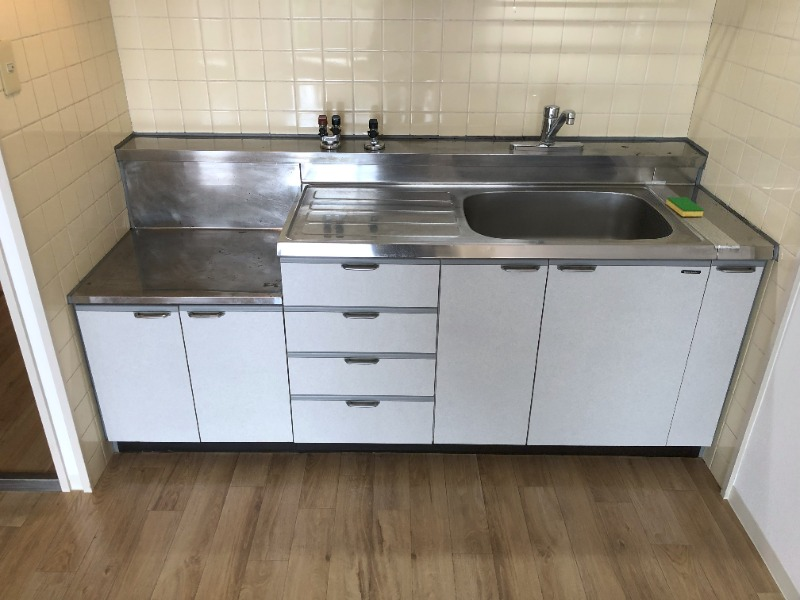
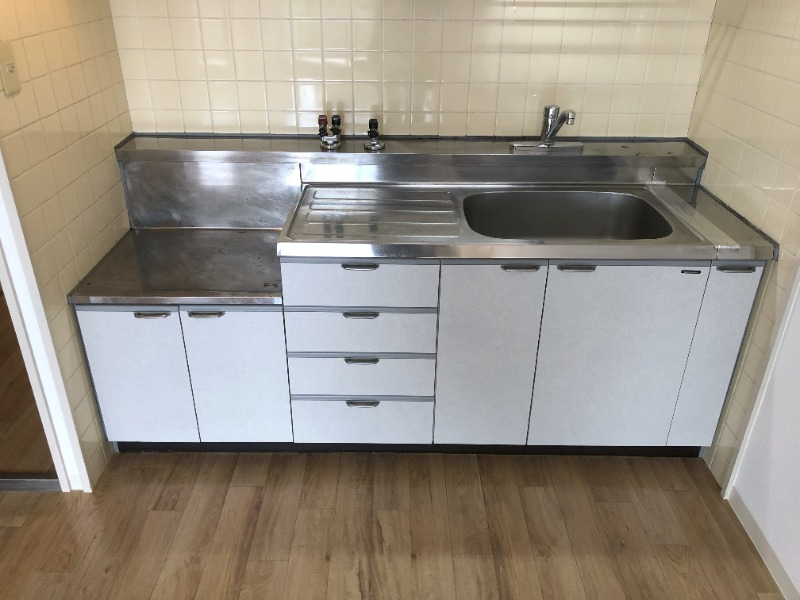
- dish sponge (684, 206)
